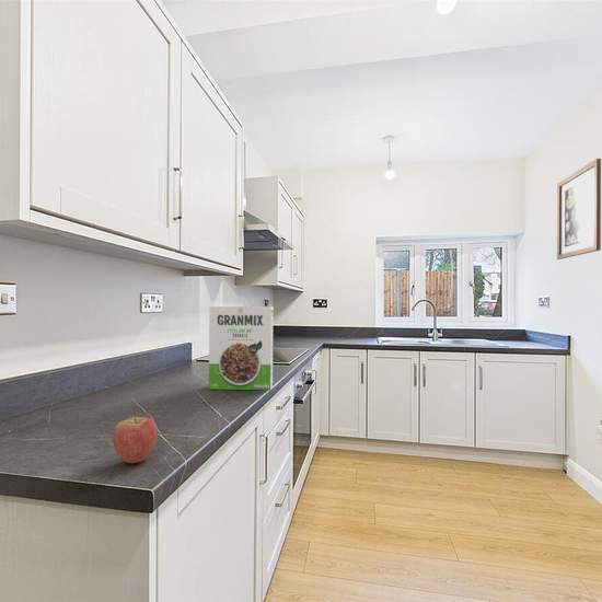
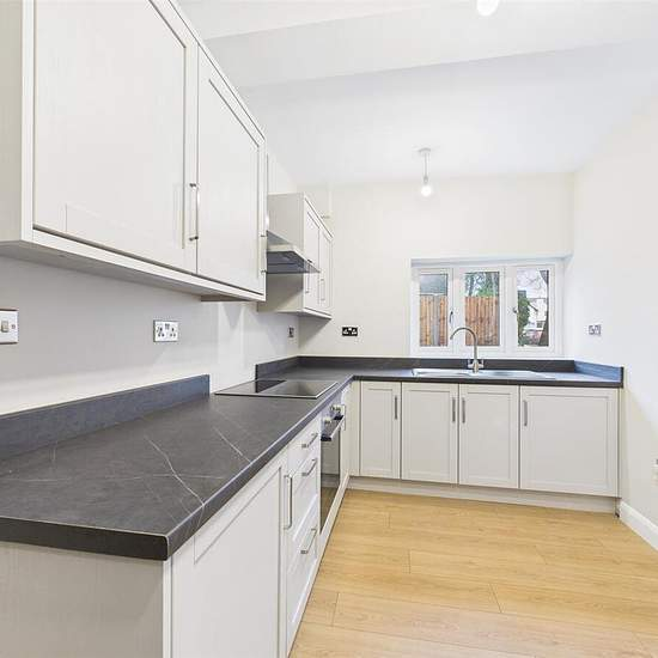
- fruit (135, 435)
- wall art (577, 213)
- cereal box (241, 347)
